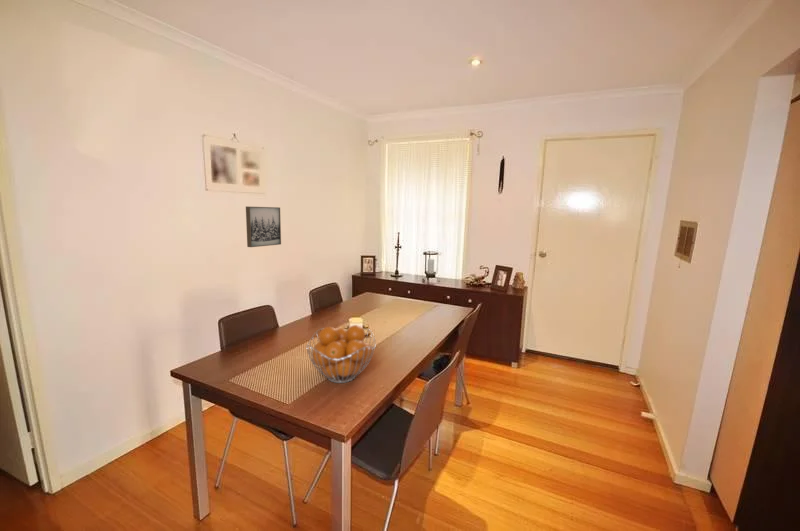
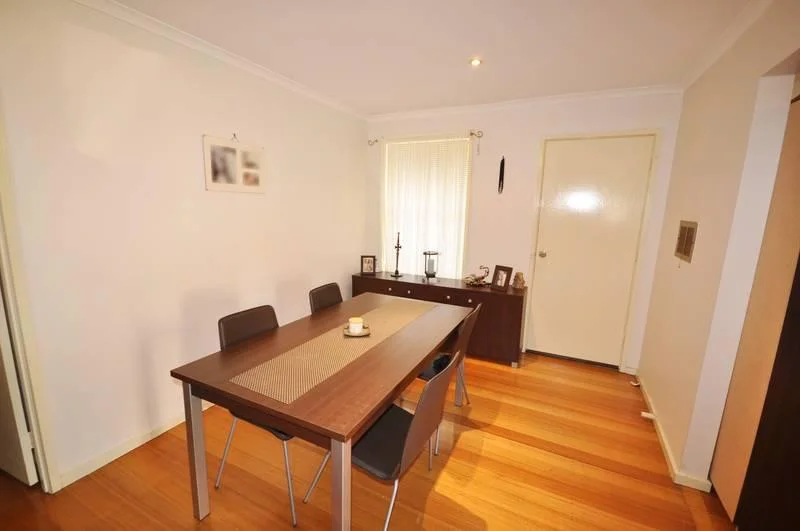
- wall art (264, 226)
- fruit basket (341, 351)
